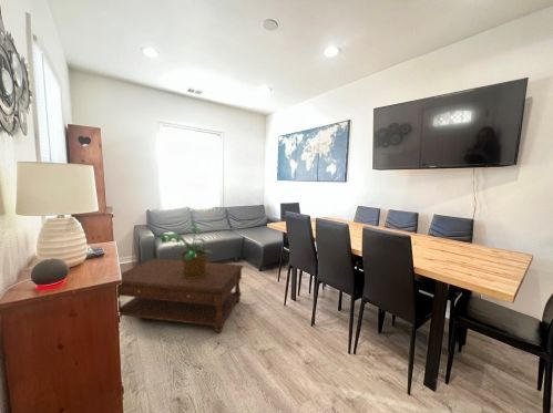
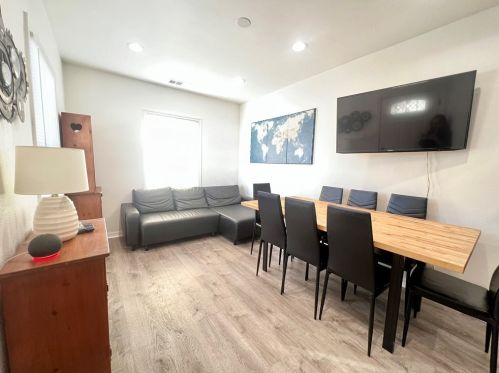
- potted plant (185, 251)
- coffee table (182, 290)
